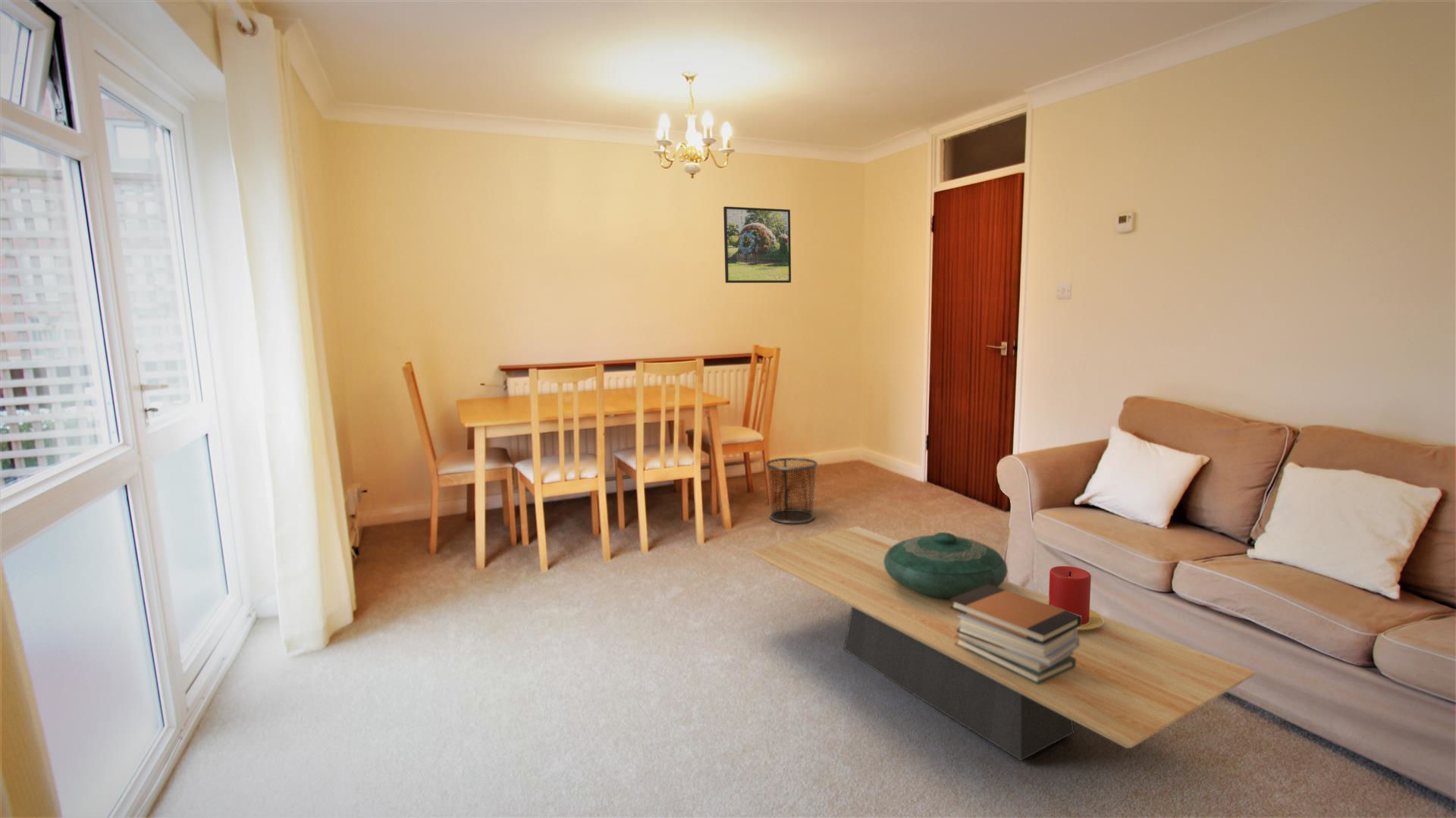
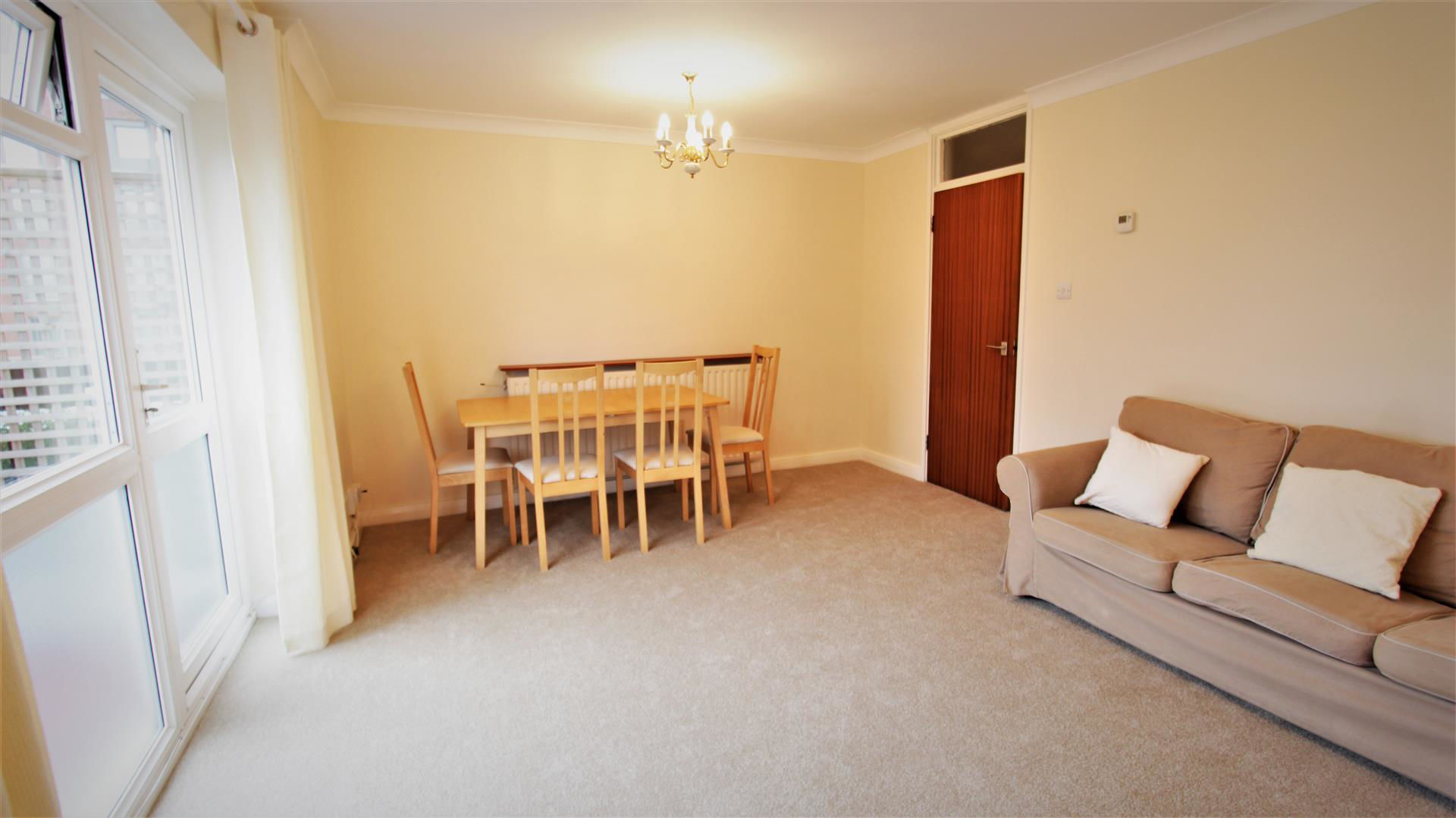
- waste bin (792, 490)
- decorative bowl (944, 559)
- candle (1069, 596)
- coffee table (946, 643)
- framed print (758, 246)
- book stack (1014, 631)
